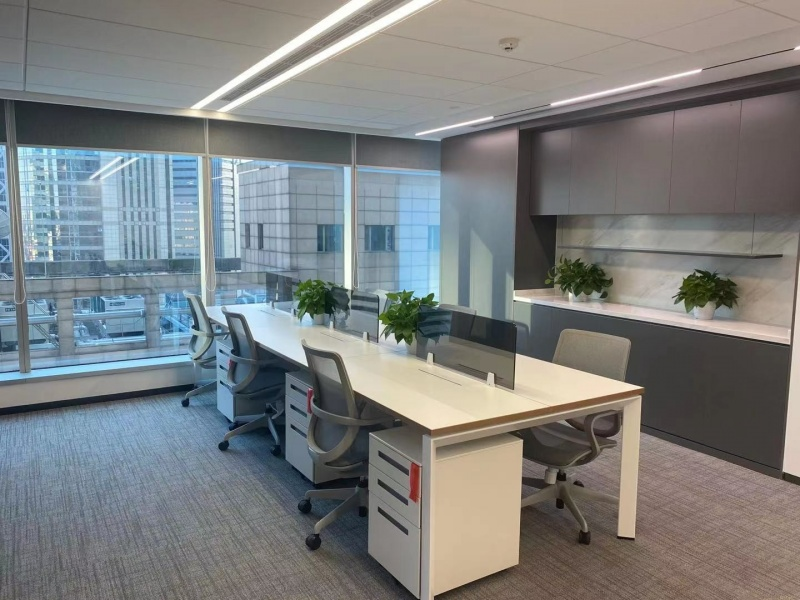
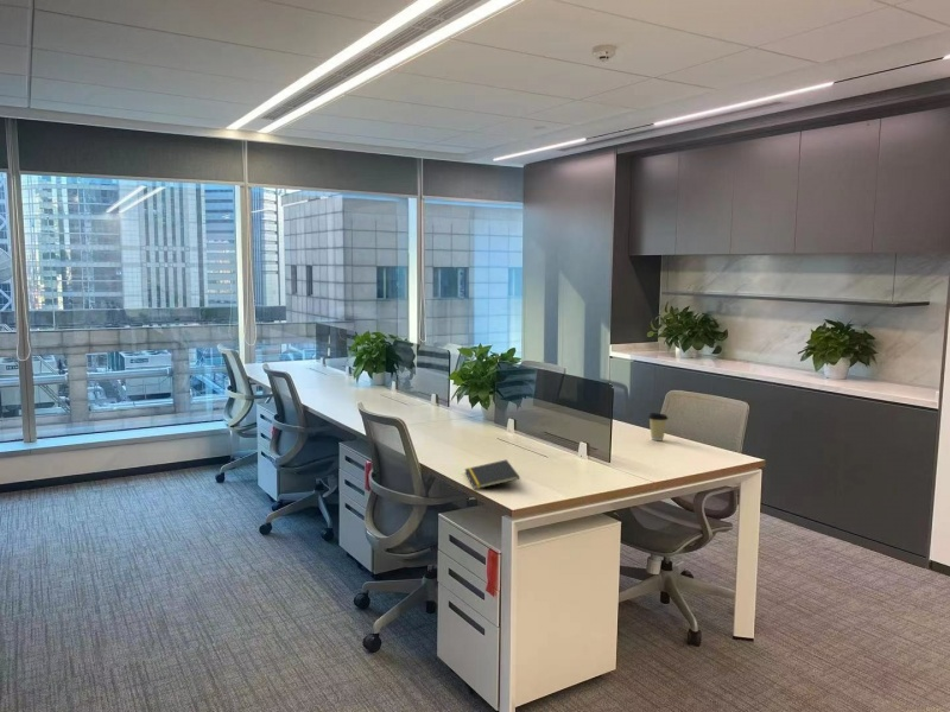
+ coffee cup (657, 426)
+ notepad (490, 473)
